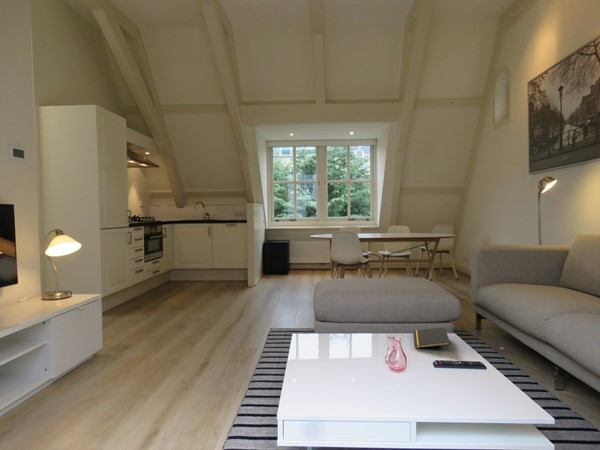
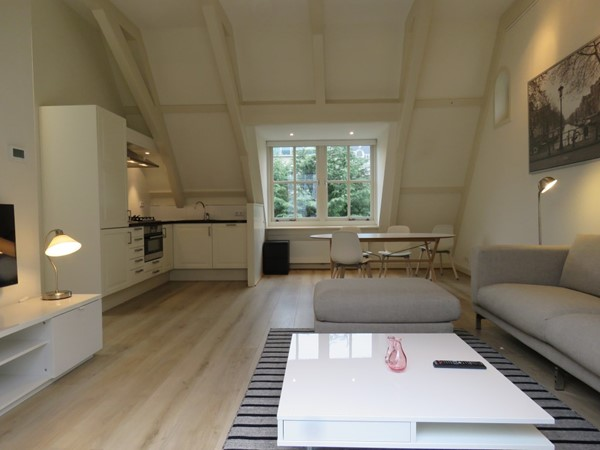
- notepad (430, 337)
